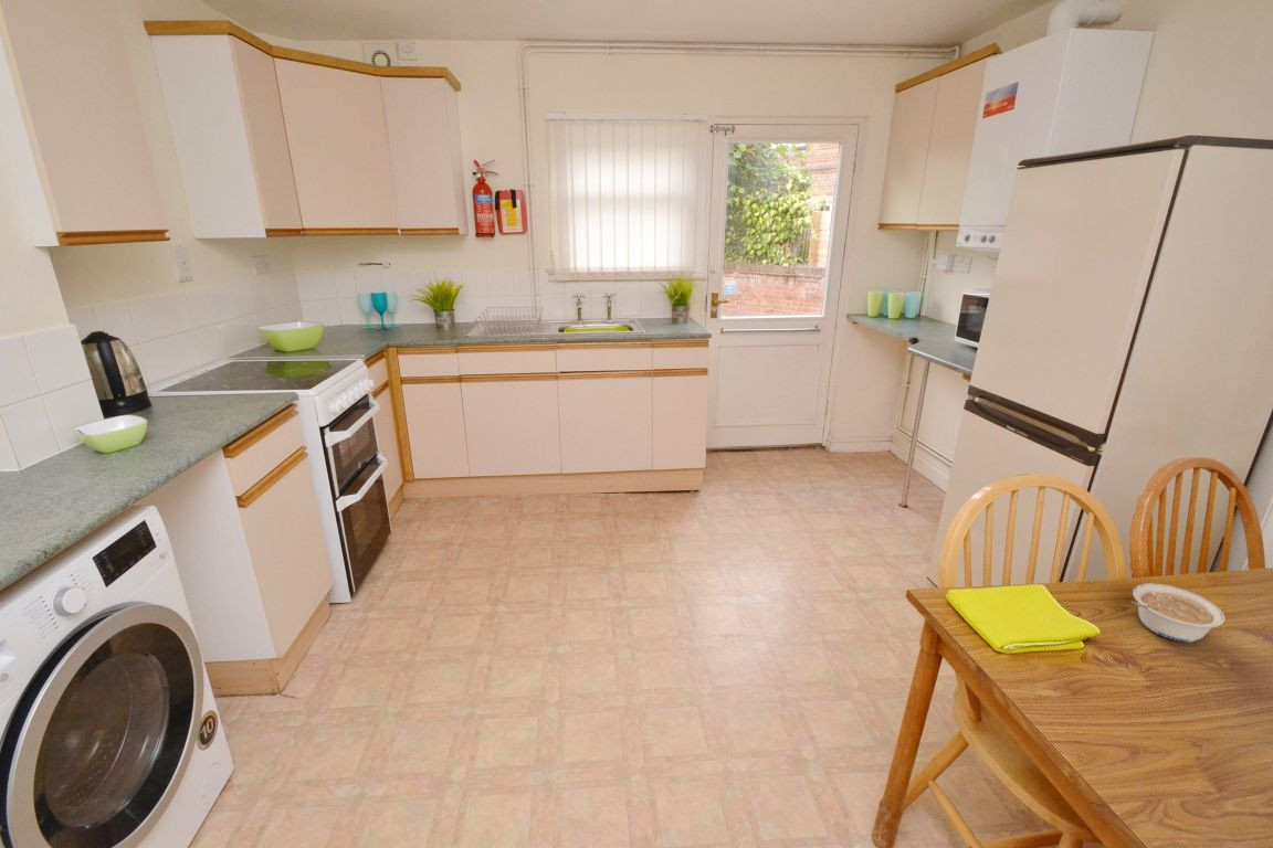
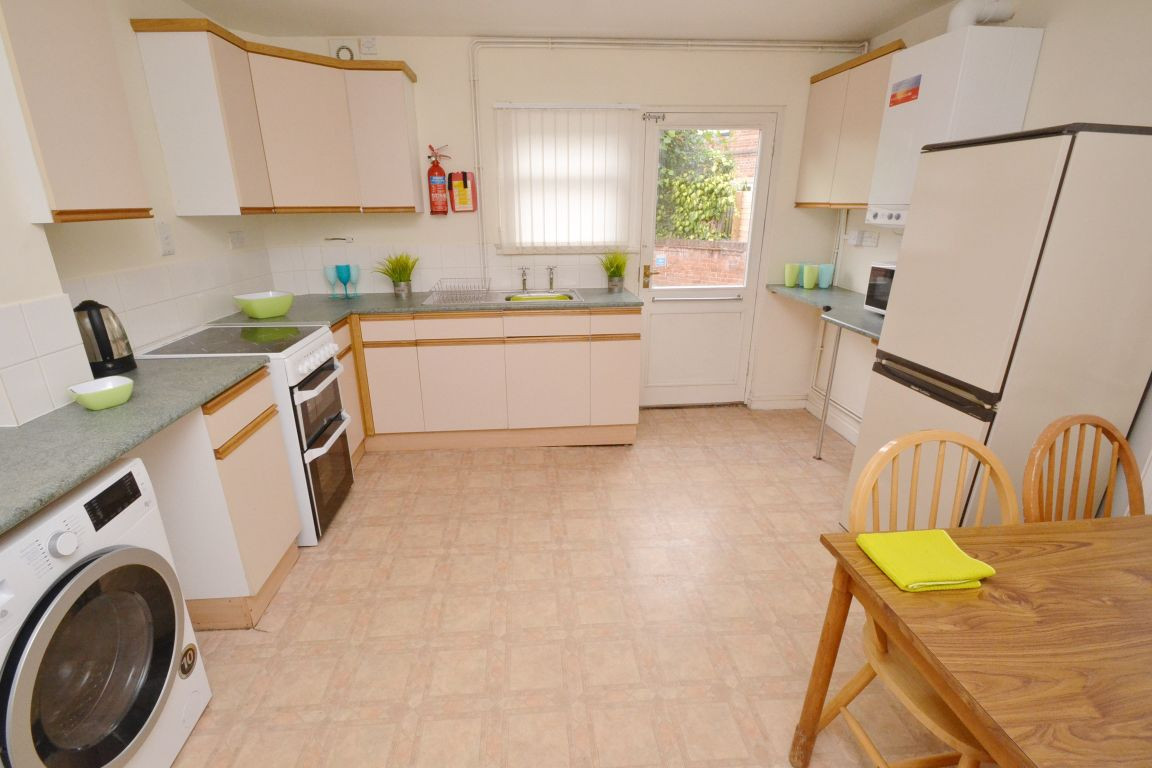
- legume (1174, 614)
